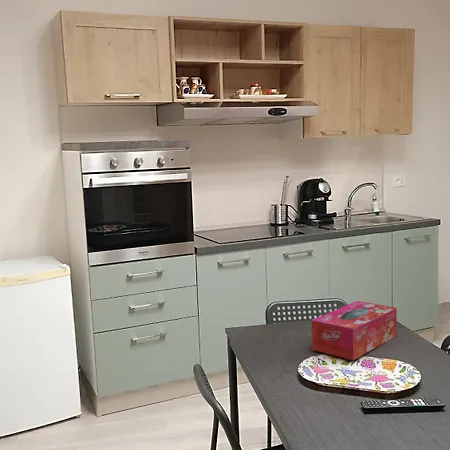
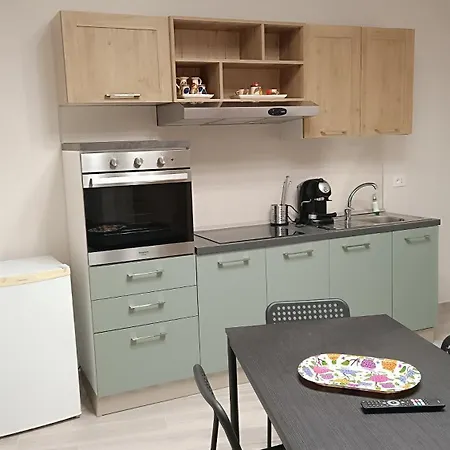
- tissue box (355, 328)
